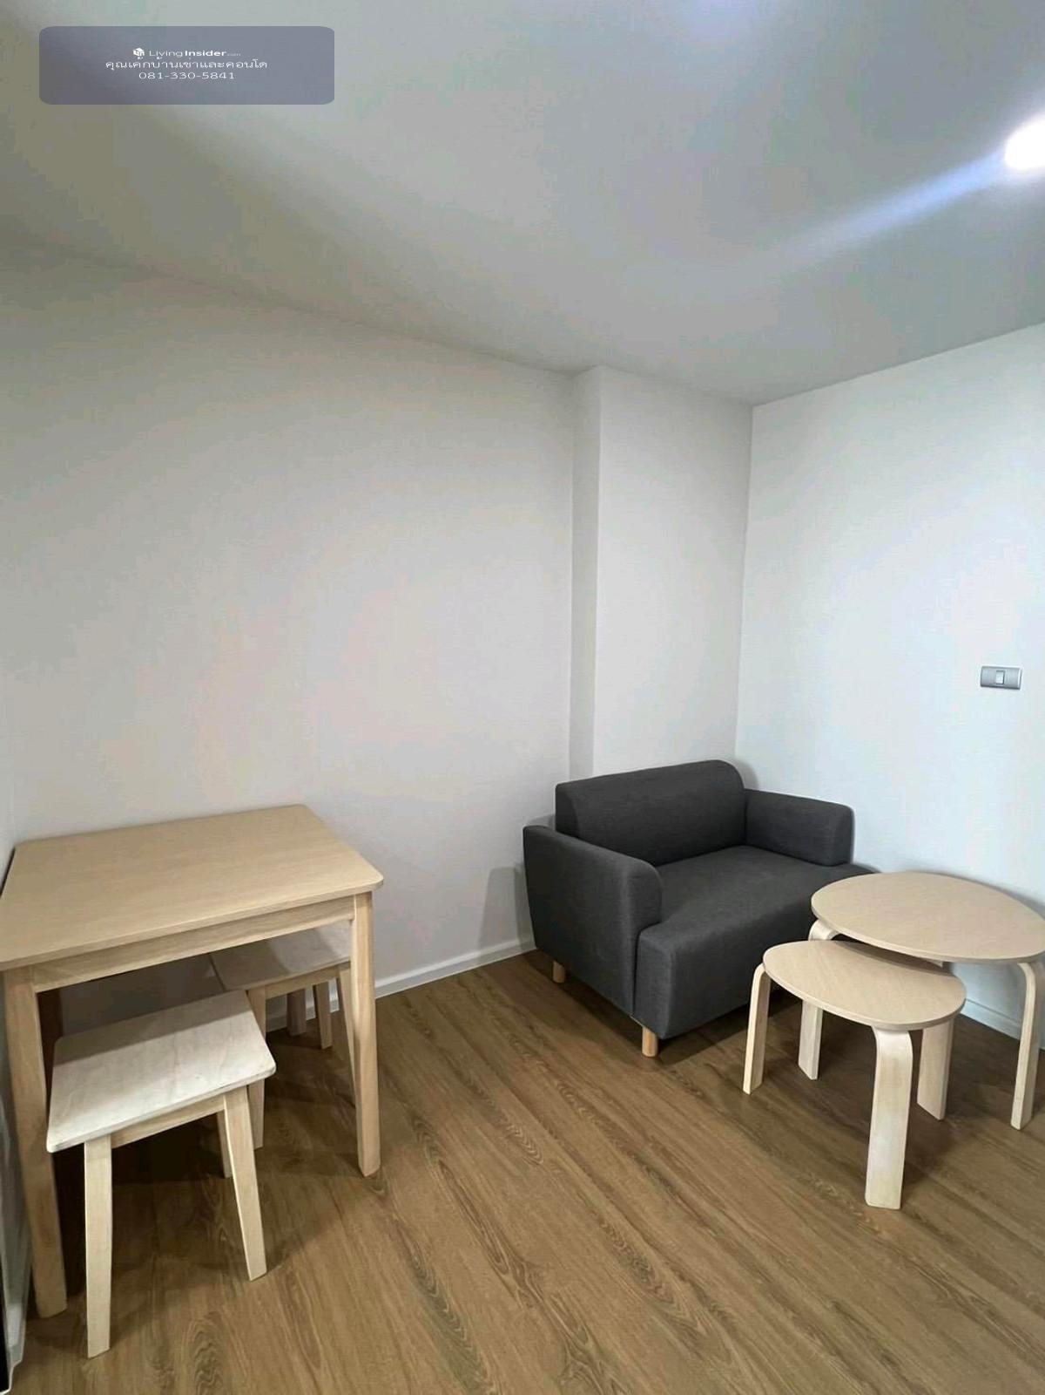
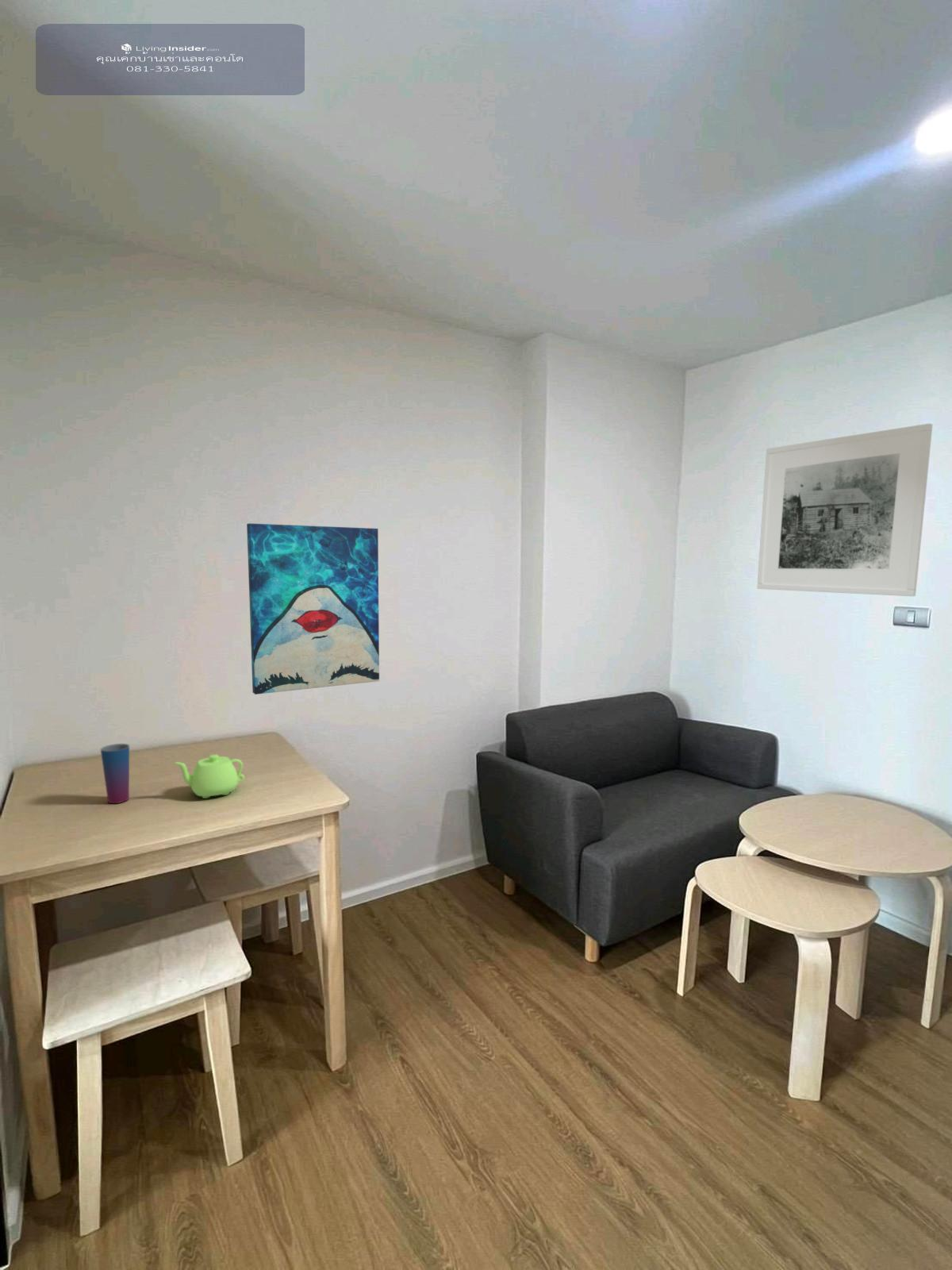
+ cup (117, 773)
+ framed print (834, 516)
+ wall art (317, 607)
+ teapot (210, 774)
